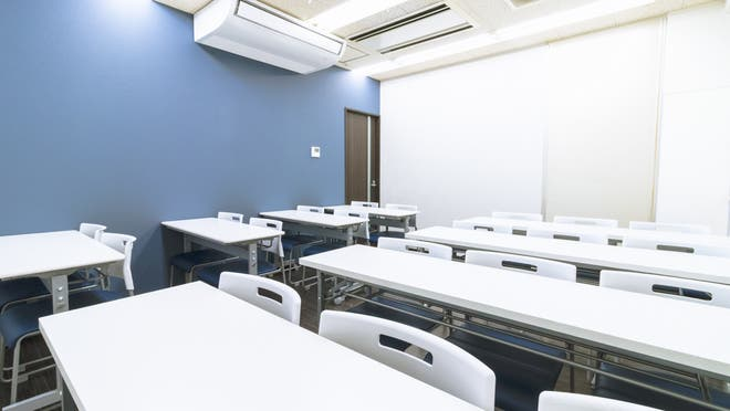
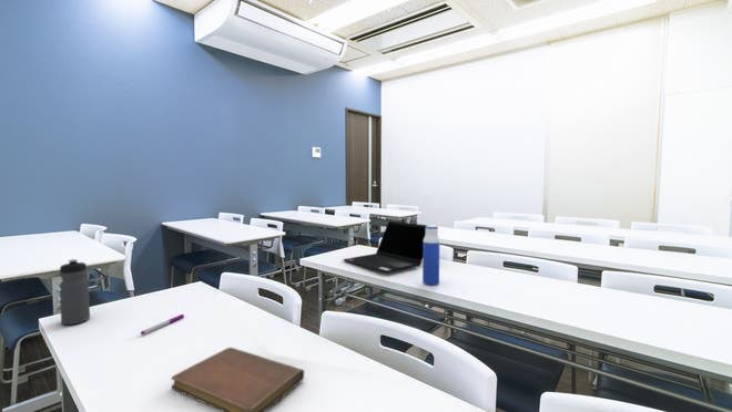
+ laptop computer (387, 244)
+ water bottle (430, 254)
+ pen (163, 323)
+ water bottle (74, 290)
+ notebook (238, 378)
